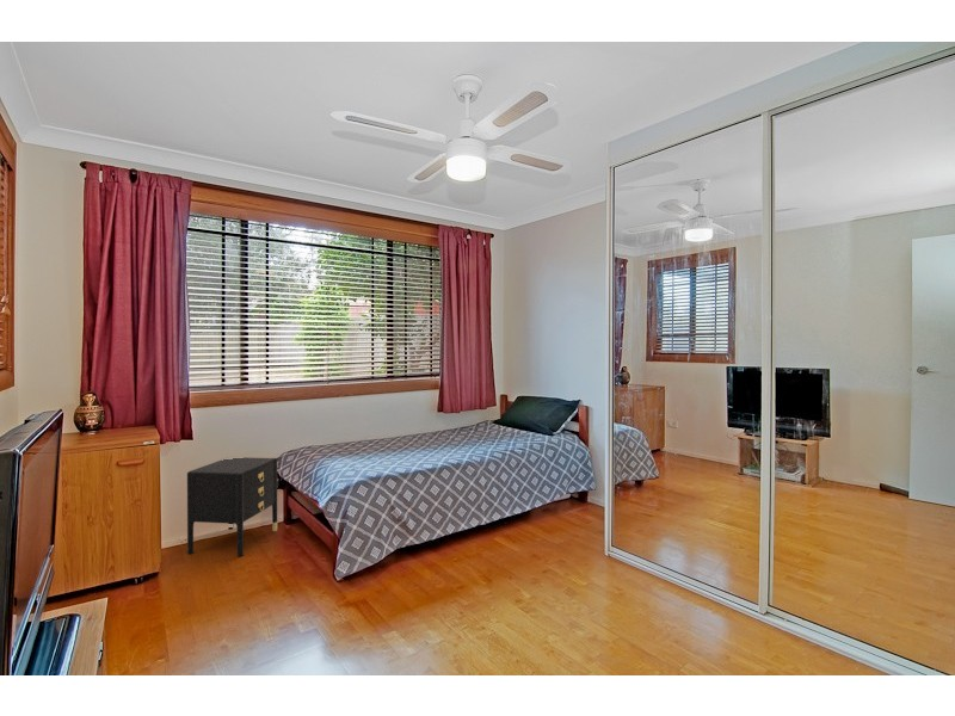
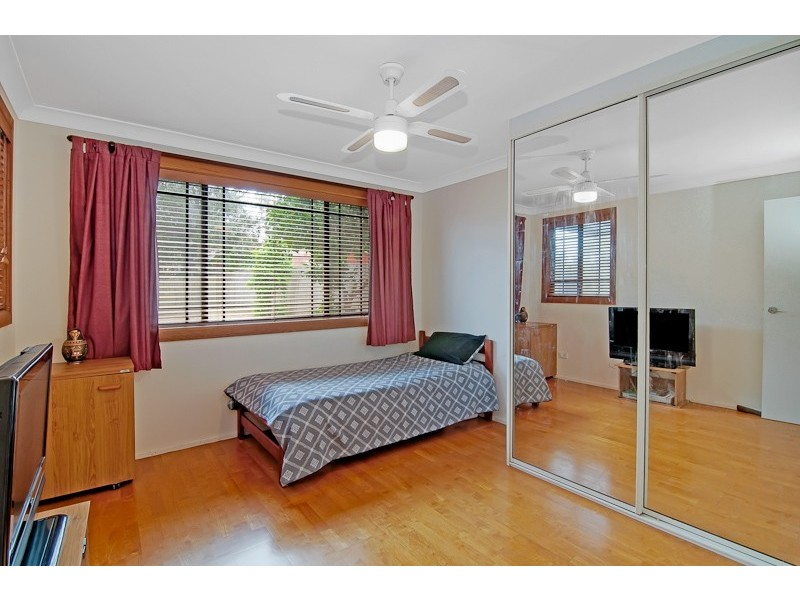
- nightstand (234, 502)
